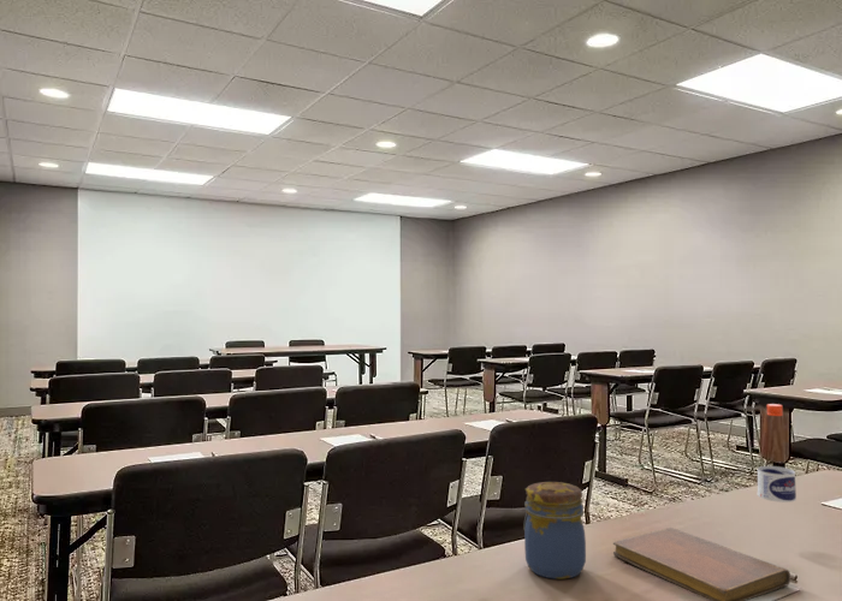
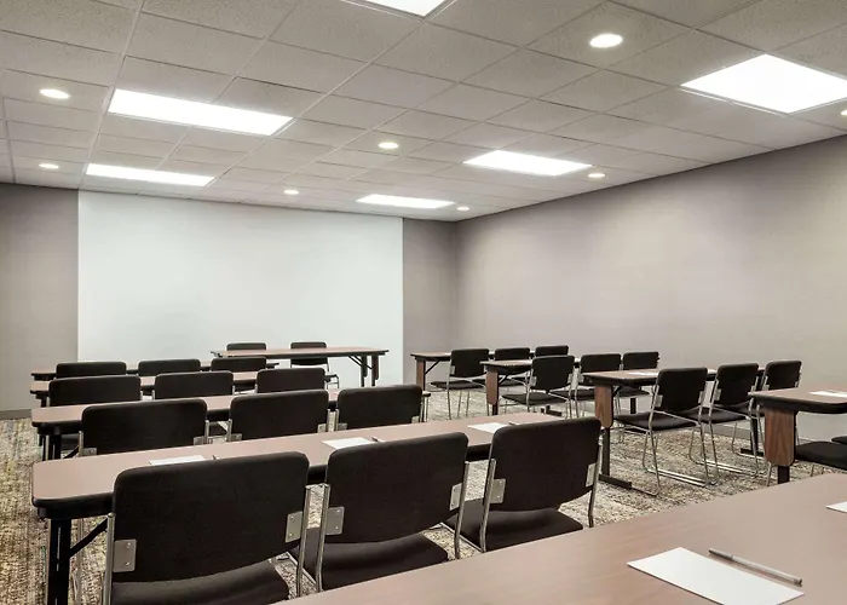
- water bottle (776, 472)
- notebook (695, 561)
- jar (551, 526)
